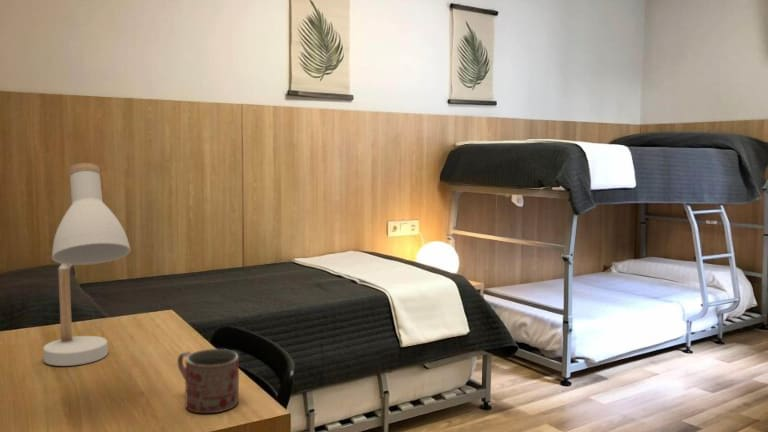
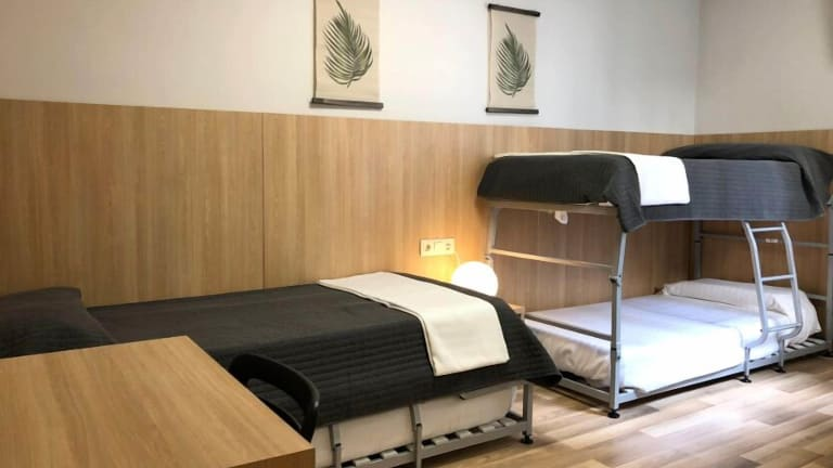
- mug (208, 377)
- desk lamp (77, 264)
